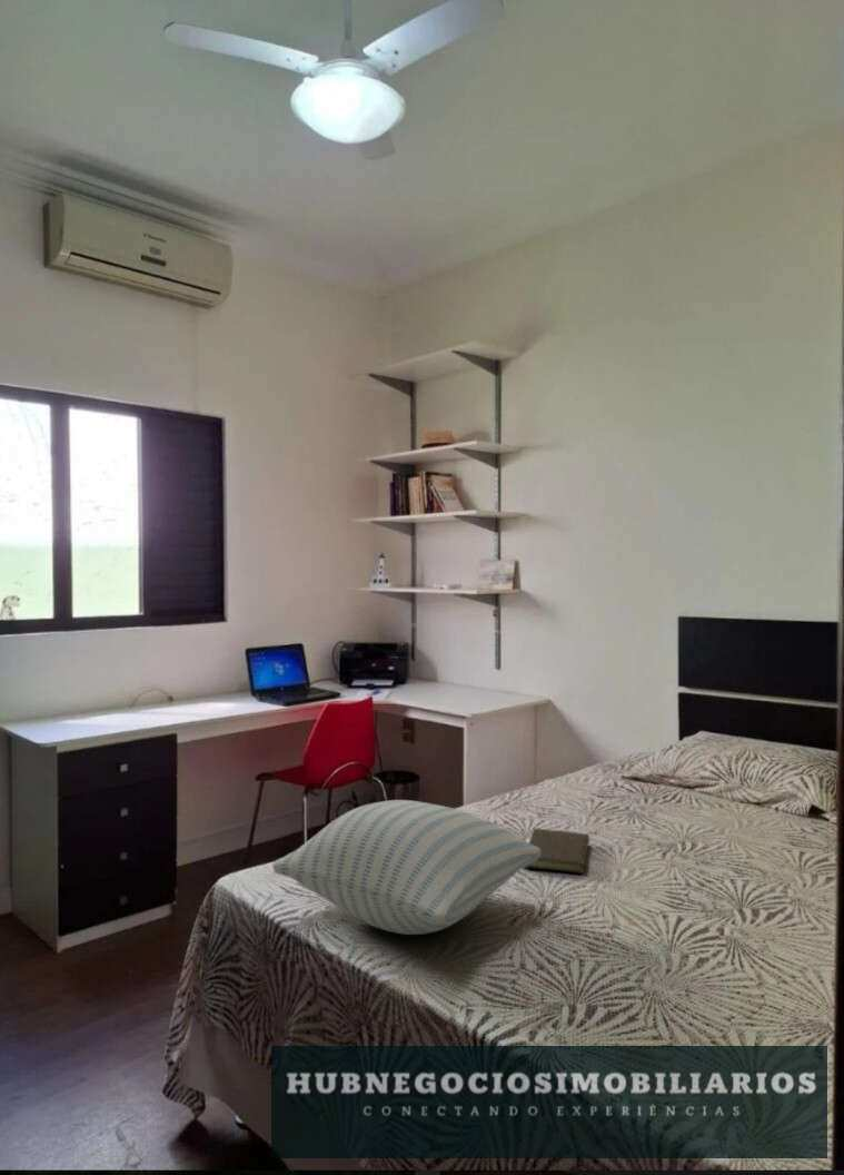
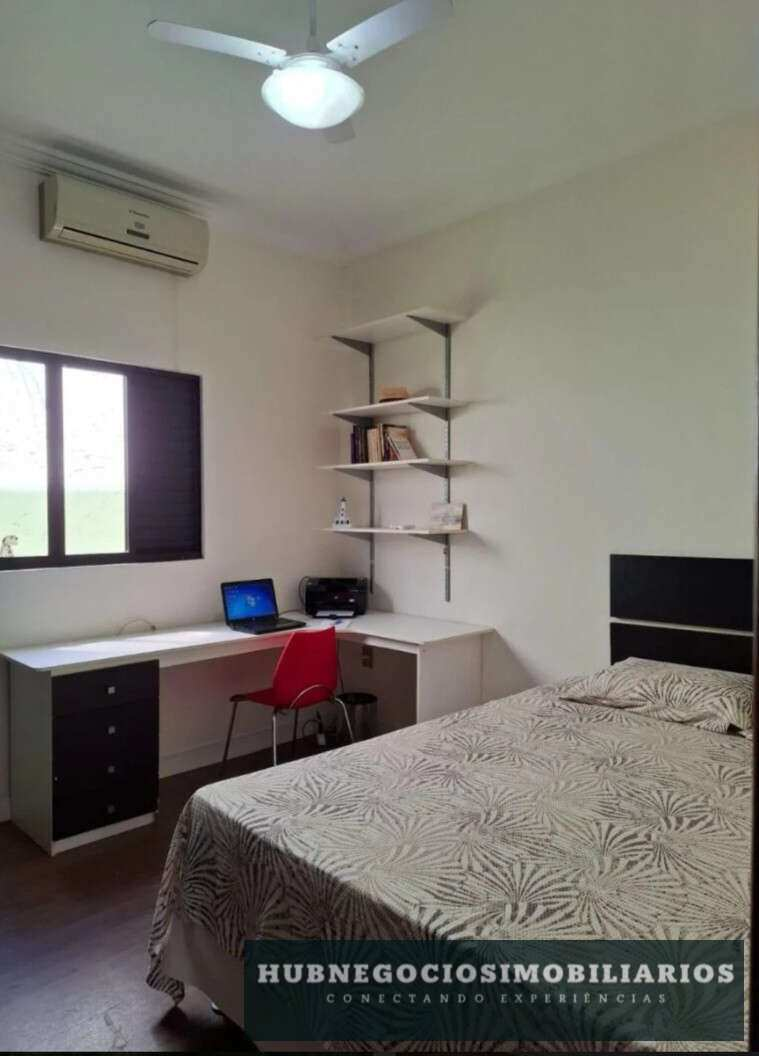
- book (566, 849)
- pillow (410, 859)
